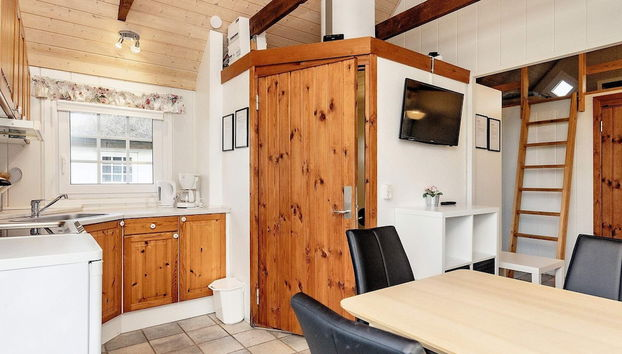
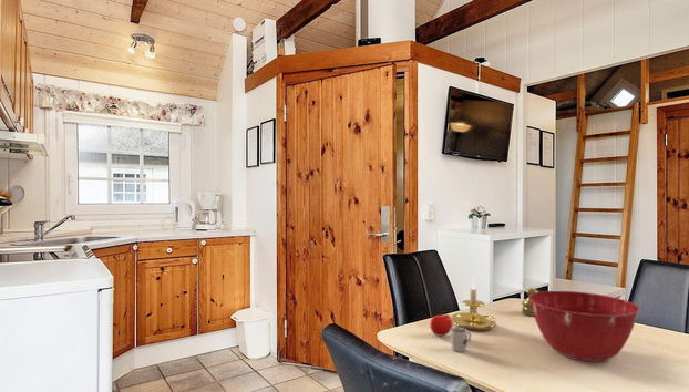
+ apple (441, 323)
+ cup (461, 332)
+ candle holder (475, 301)
+ mixing bowl (580, 327)
+ salt shaker (529, 301)
